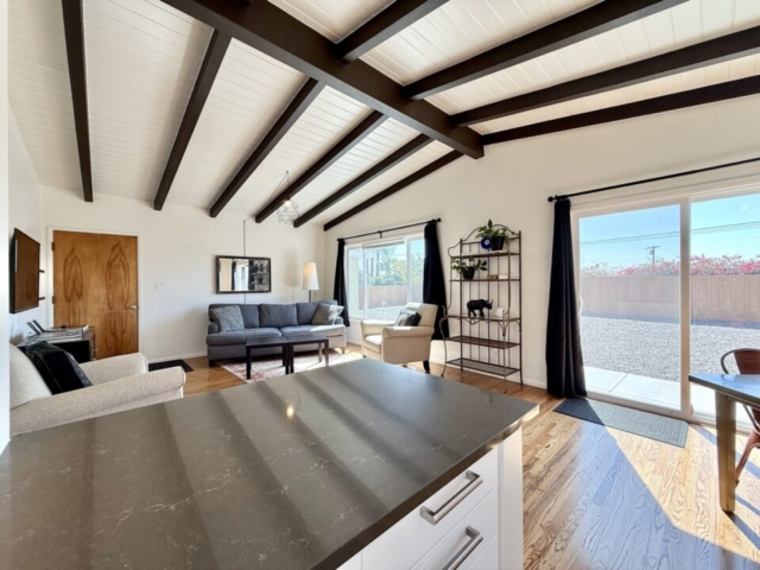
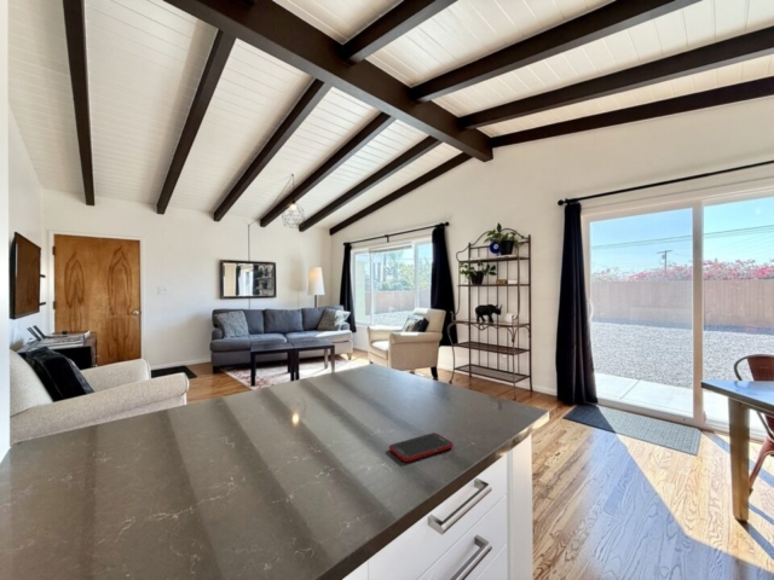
+ cell phone (421, 446)
